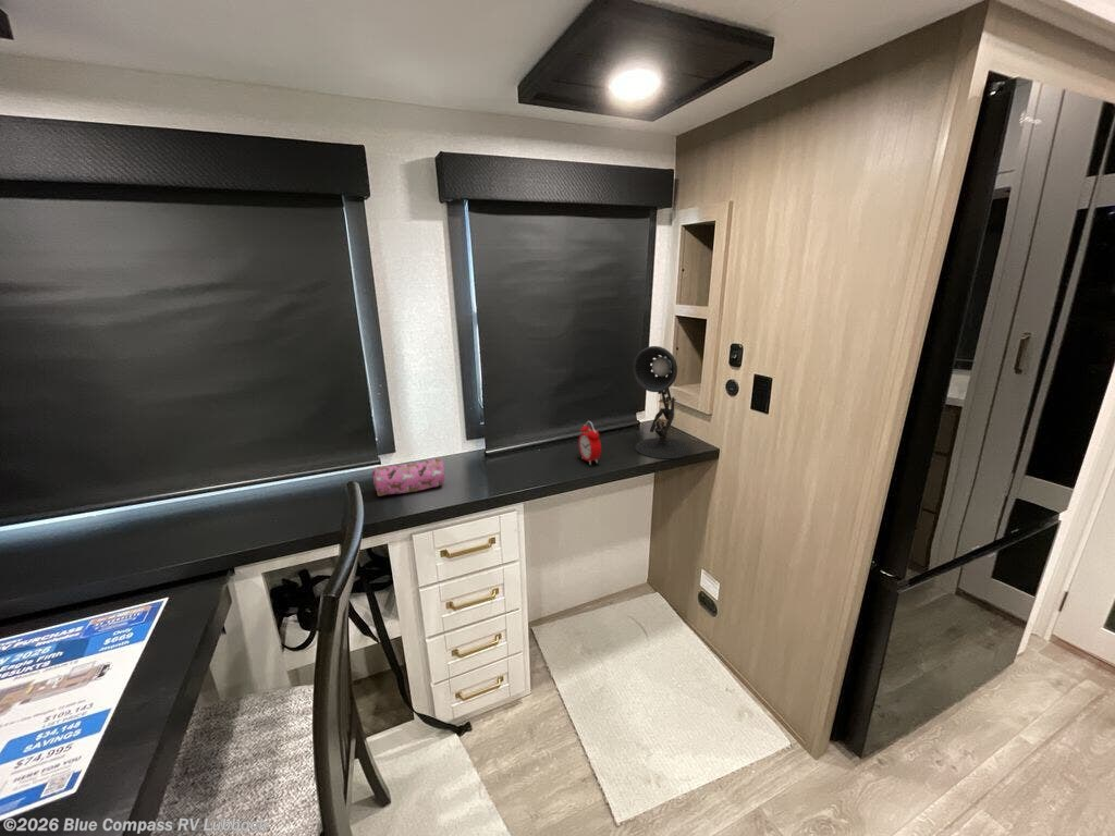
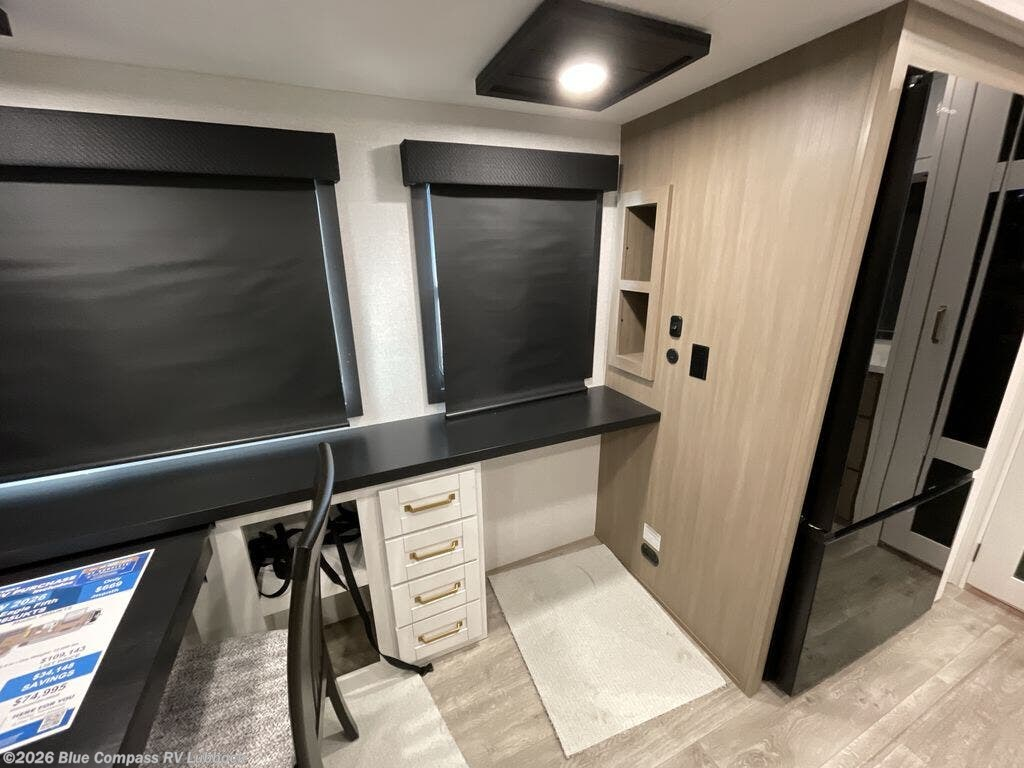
- alarm clock (589, 441)
- pencil case (408, 476)
- desk lamp (663, 397)
